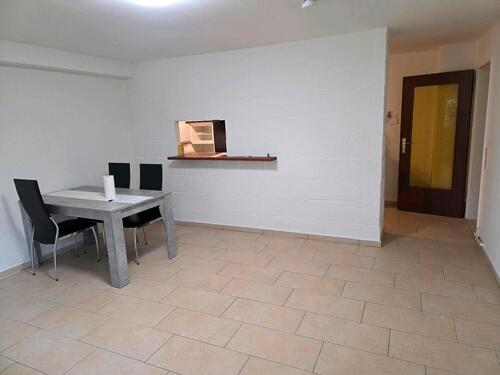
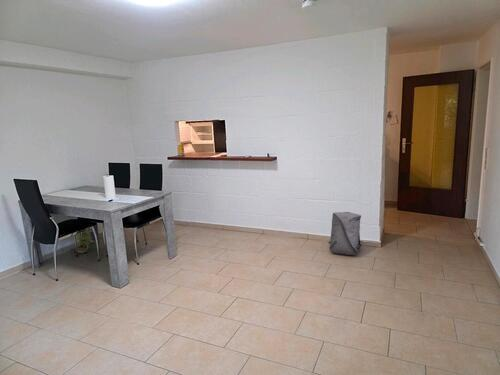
+ backpack (345, 232)
+ potted plant (82, 237)
